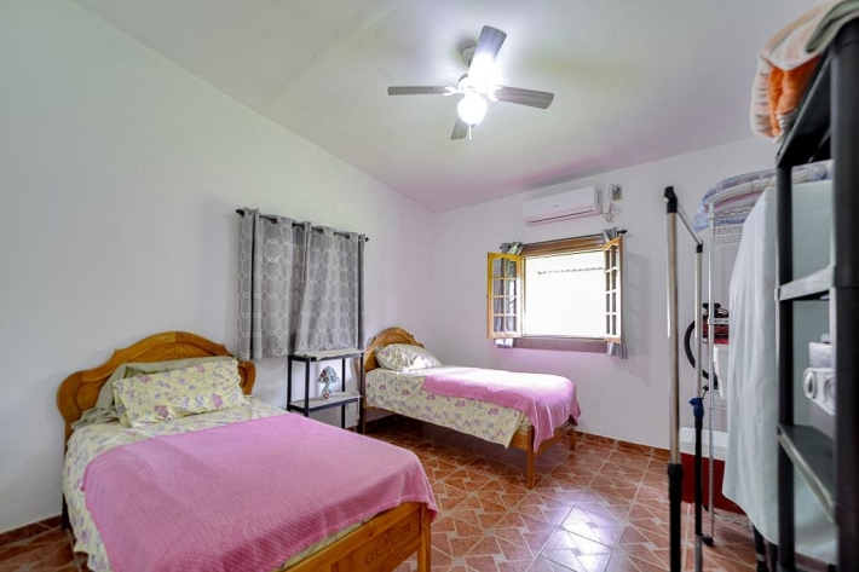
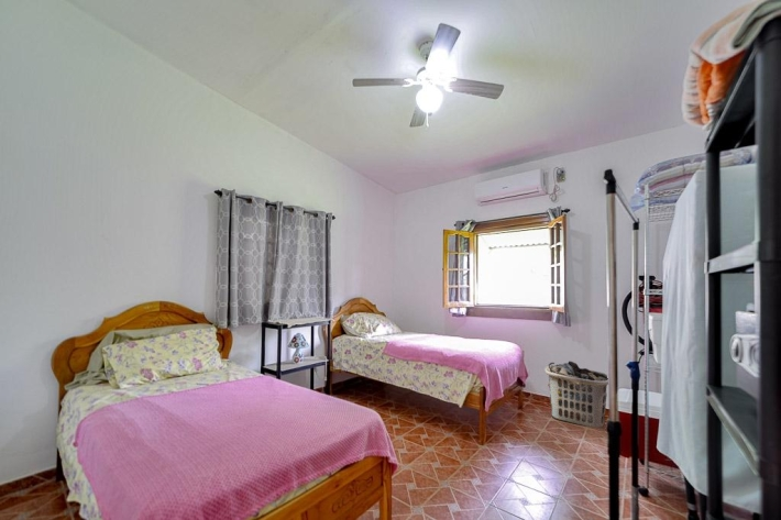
+ clothes hamper (576, 390)
